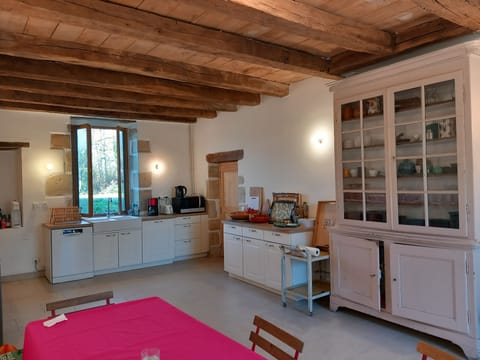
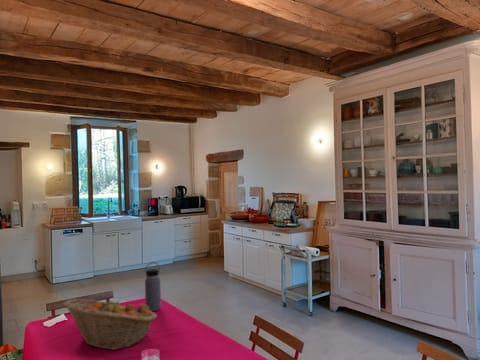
+ water bottle (152, 286)
+ fruit basket (110, 316)
